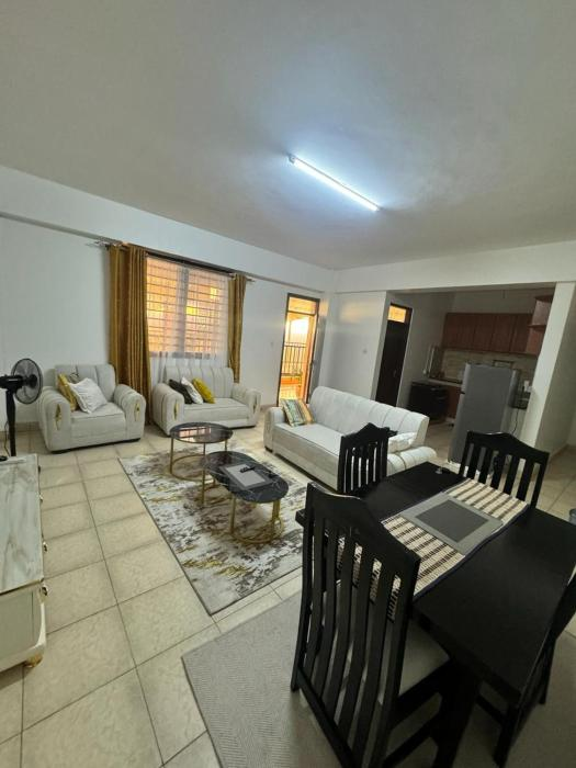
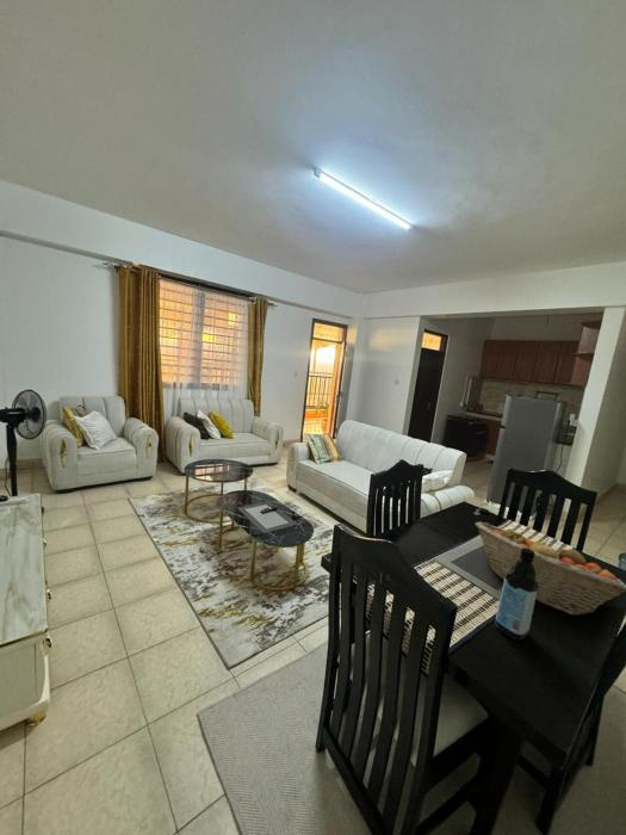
+ fruit basket (540, 559)
+ water bottle (519, 590)
